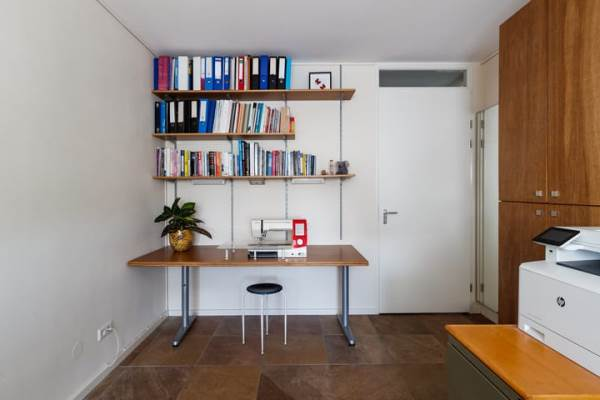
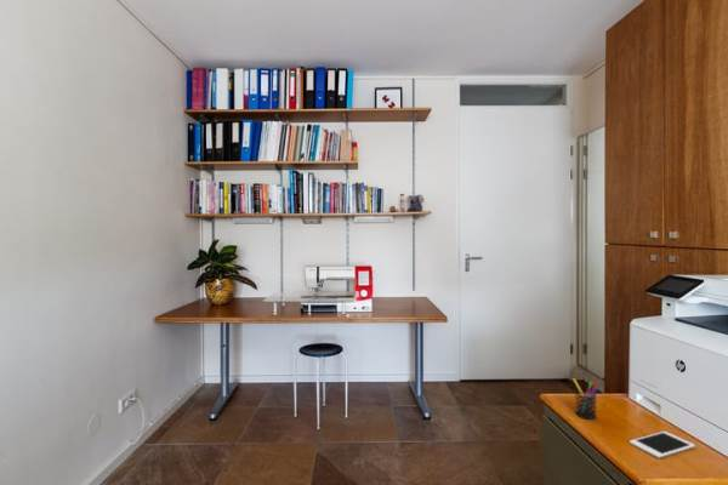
+ pen holder (587, 396)
+ cell phone (661, 444)
